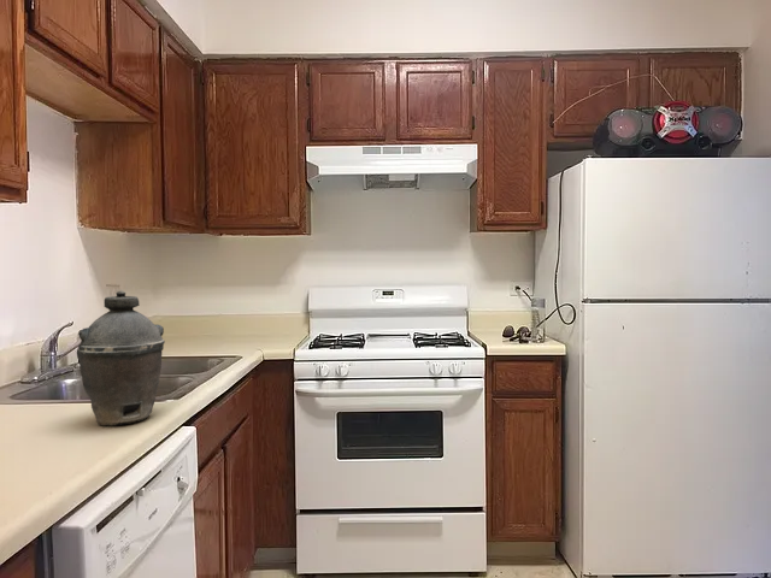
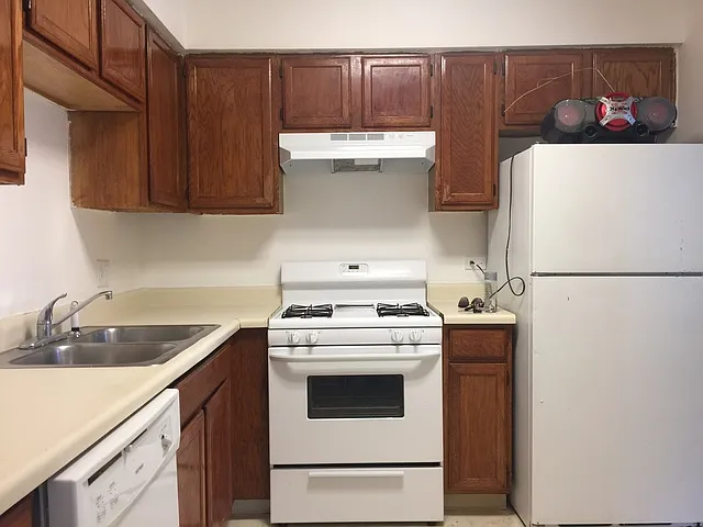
- kettle (122, 354)
